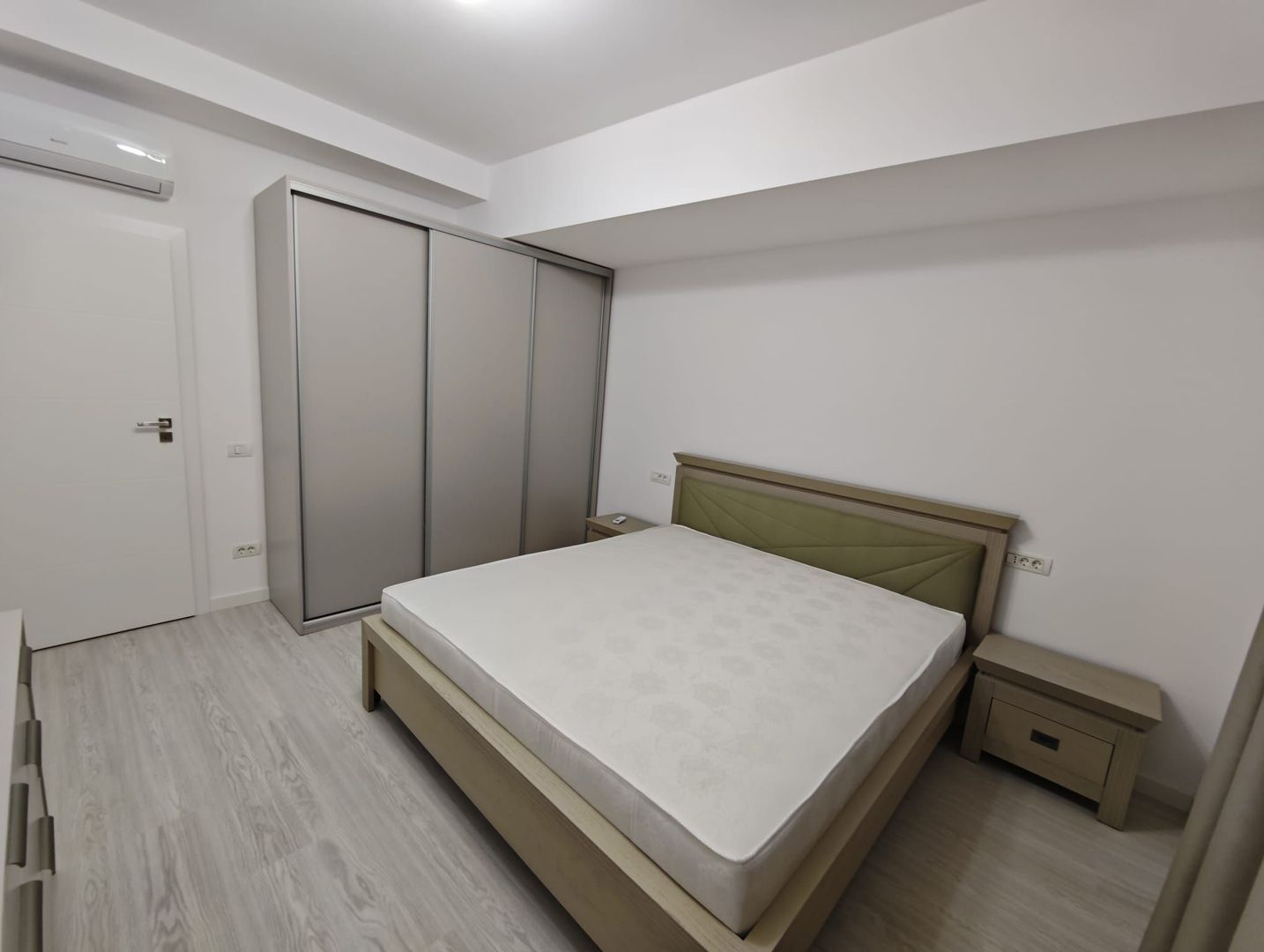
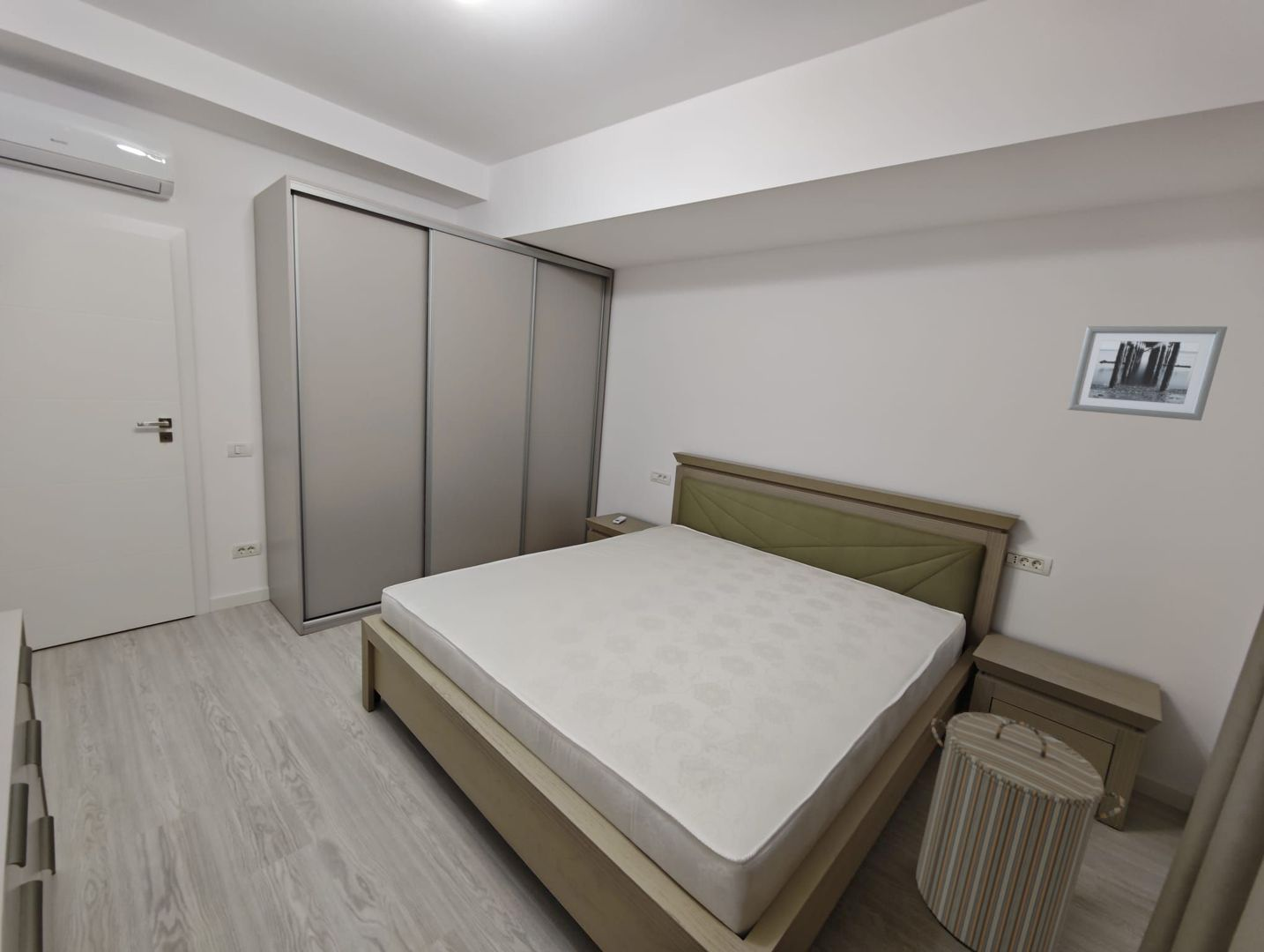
+ laundry hamper (1004, 818)
+ wall art (1141, 371)
